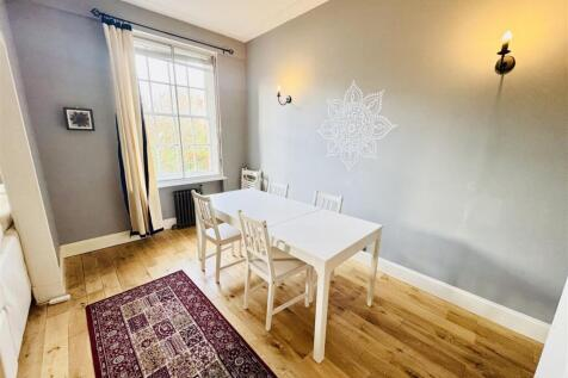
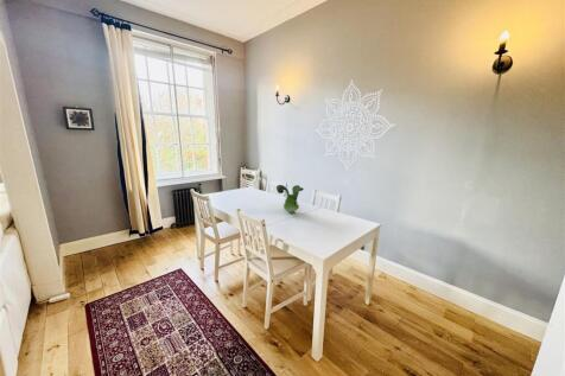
+ toy figurine (288, 198)
